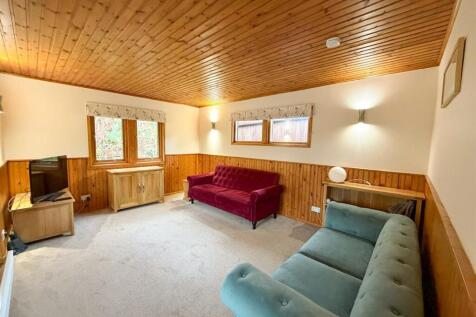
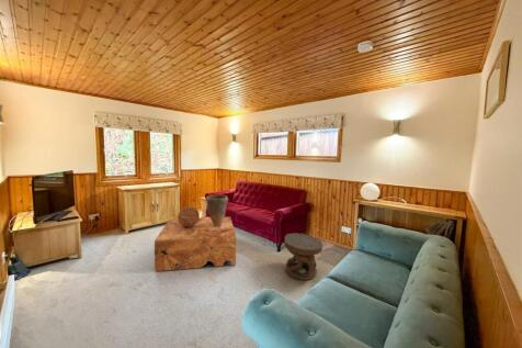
+ coffee table (198, 239)
+ decorative globe (189, 216)
+ carved stool (302, 255)
+ decorative urn (217, 211)
